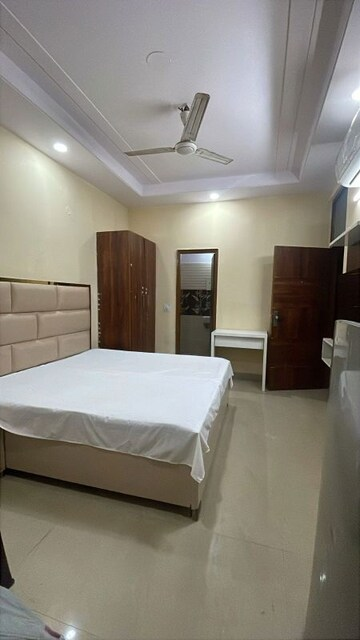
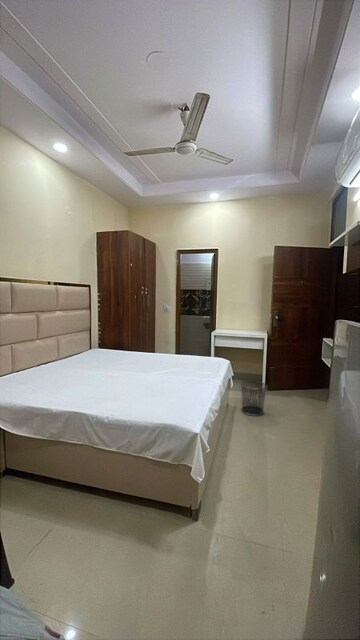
+ waste bin (253, 397)
